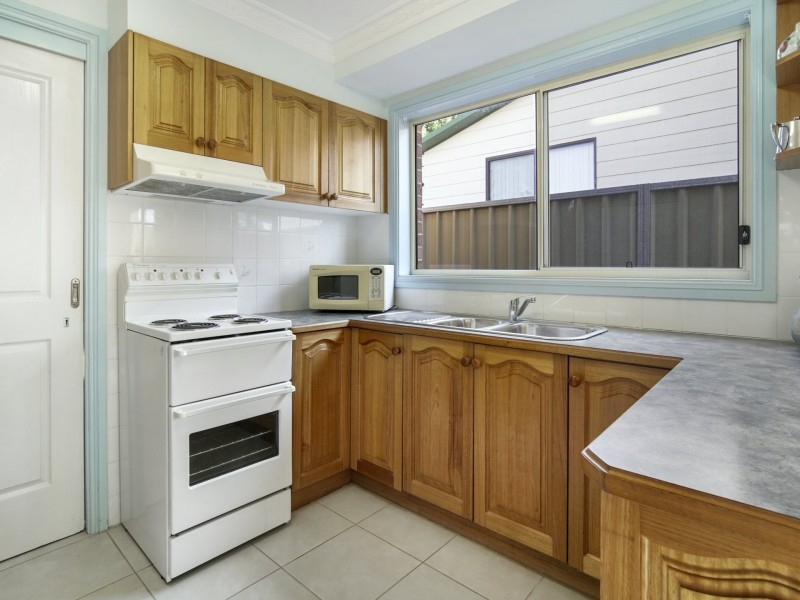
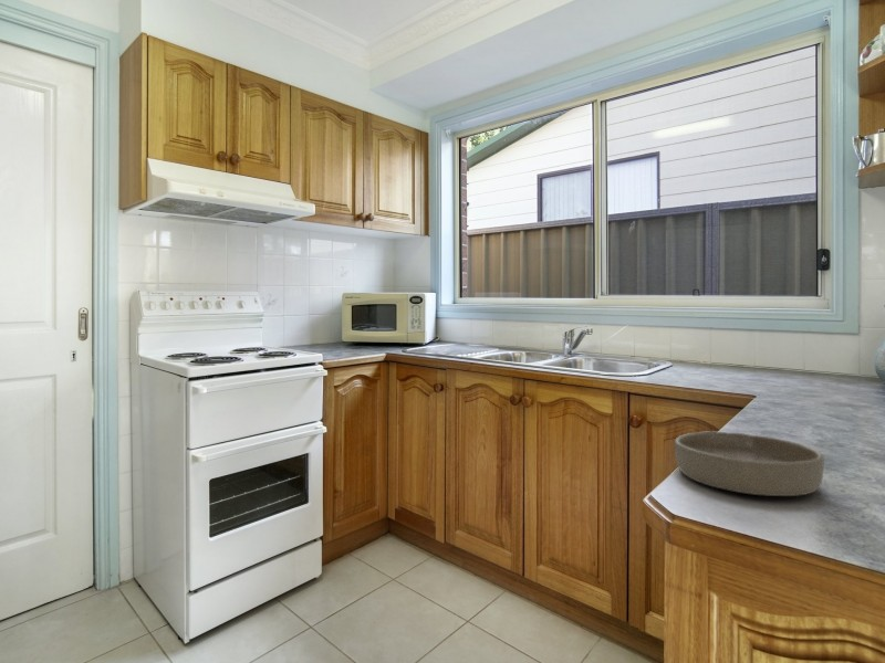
+ bowl (743, 461)
